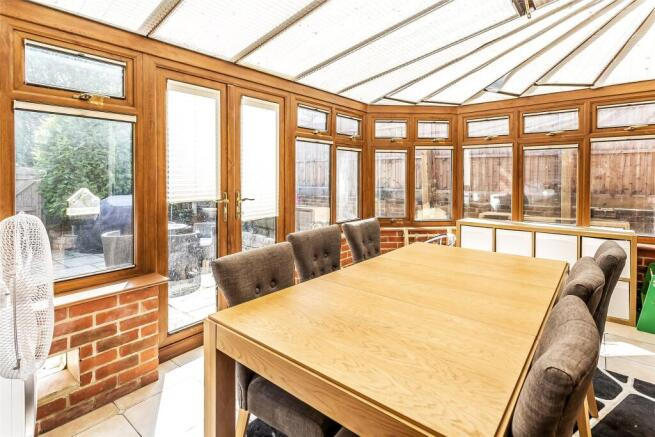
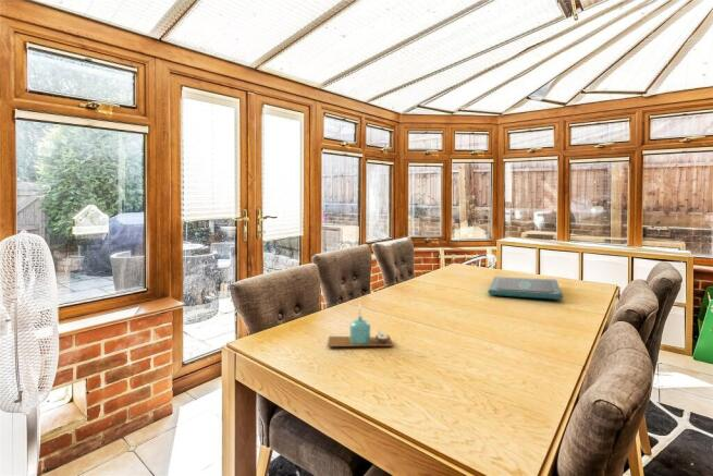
+ candle (359, 319)
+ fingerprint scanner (524, 286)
